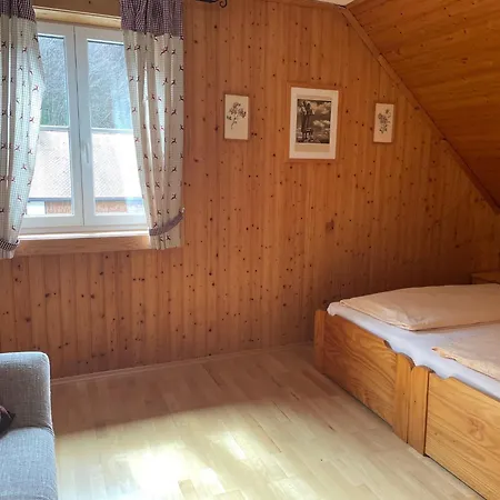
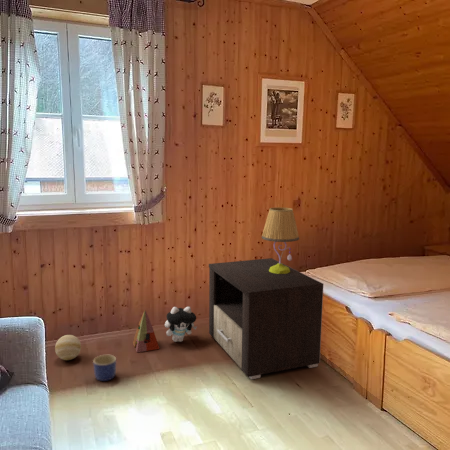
+ table lamp (280, 239)
+ decorative ball (68, 347)
+ toy house (145, 328)
+ plush toy (181, 323)
+ nightstand (259, 312)
+ planter (105, 368)
